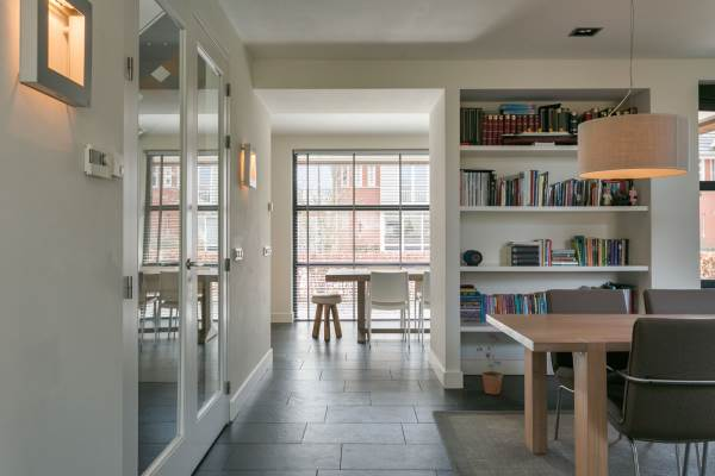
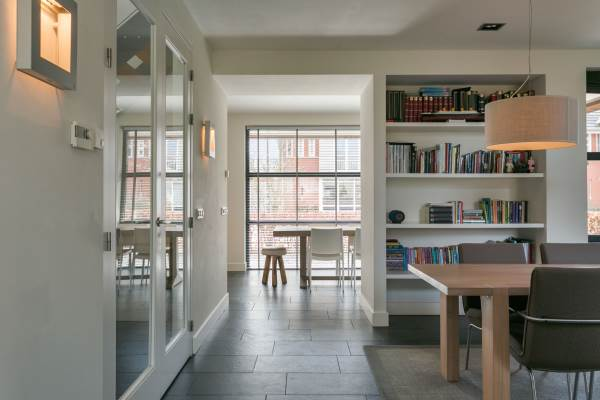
- potted plant (489, 361)
